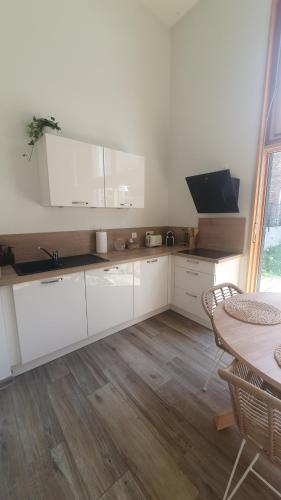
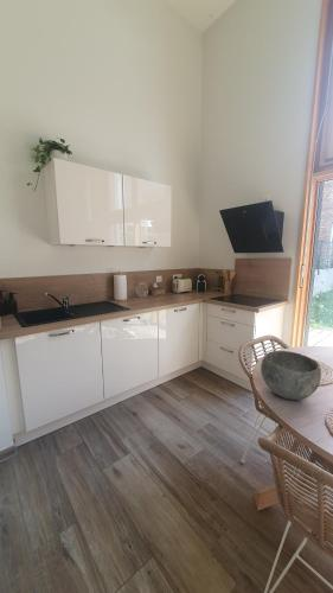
+ bowl (288, 376)
